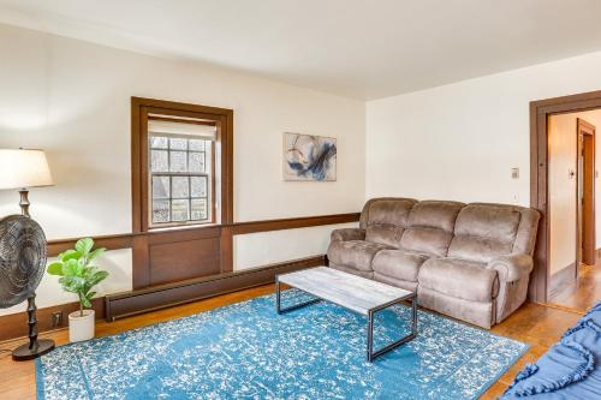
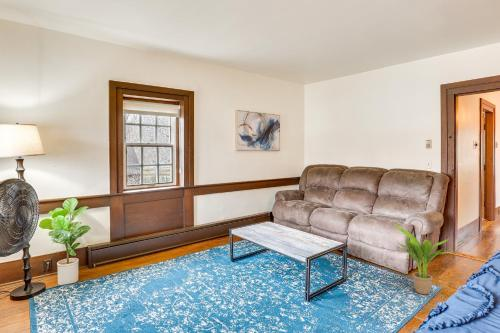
+ potted plant (419, 260)
